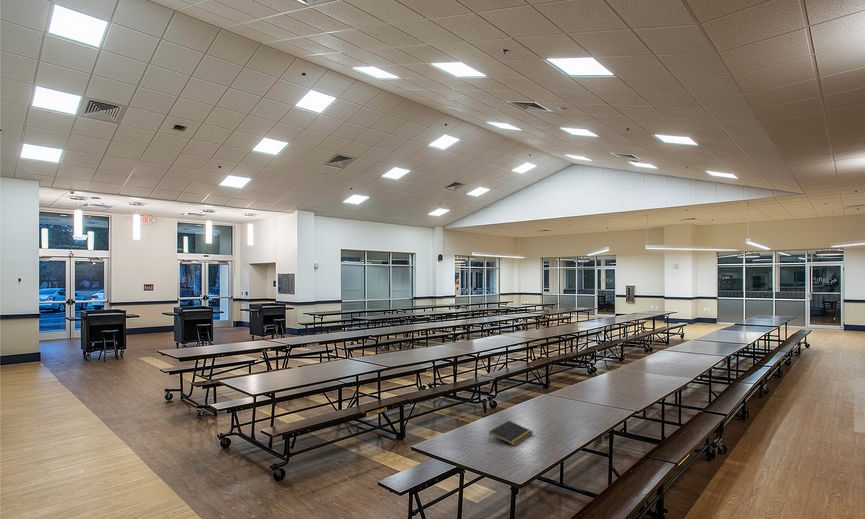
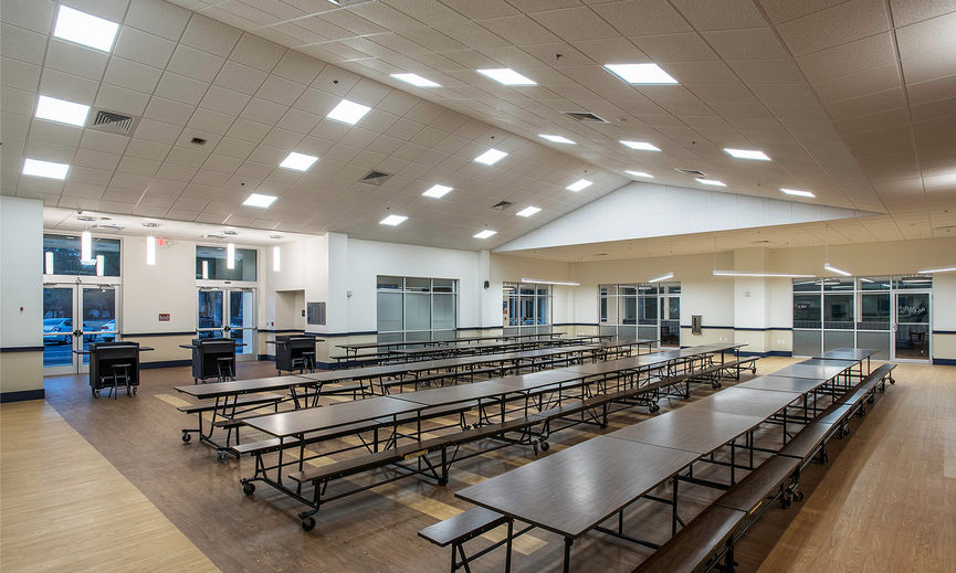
- notepad (511, 432)
